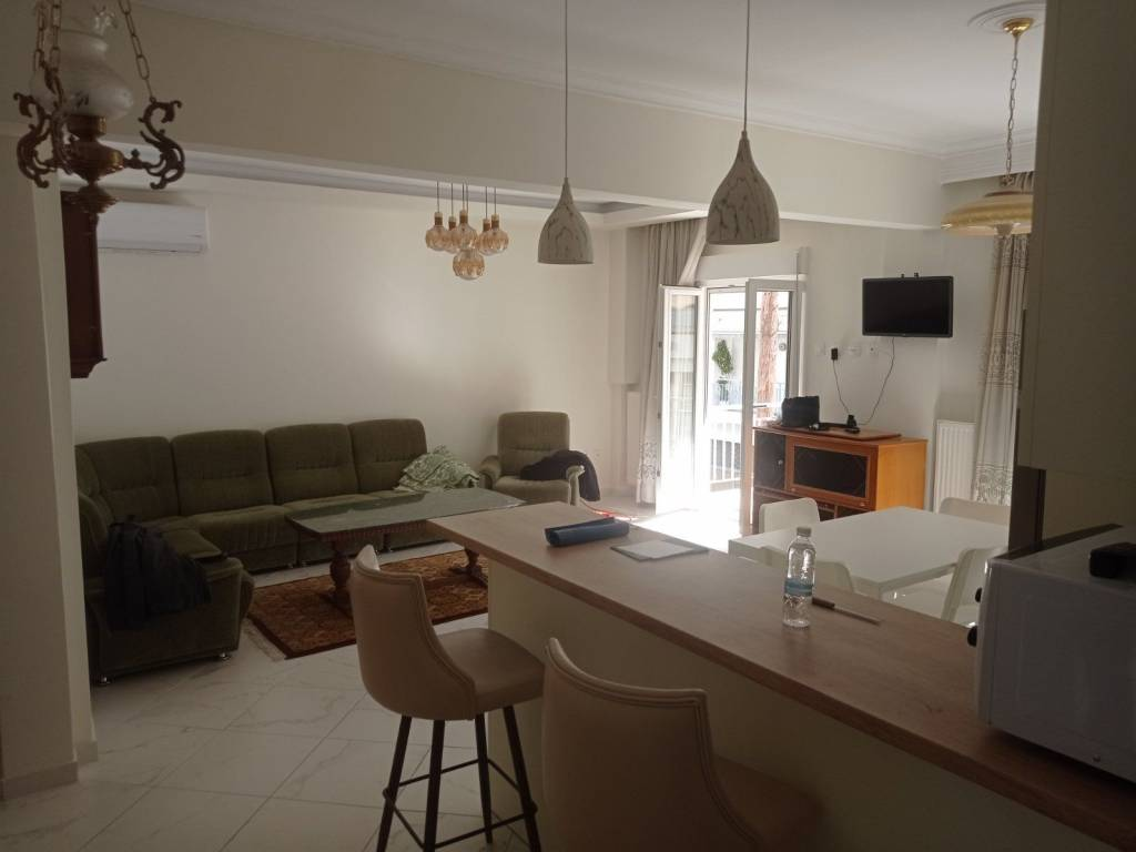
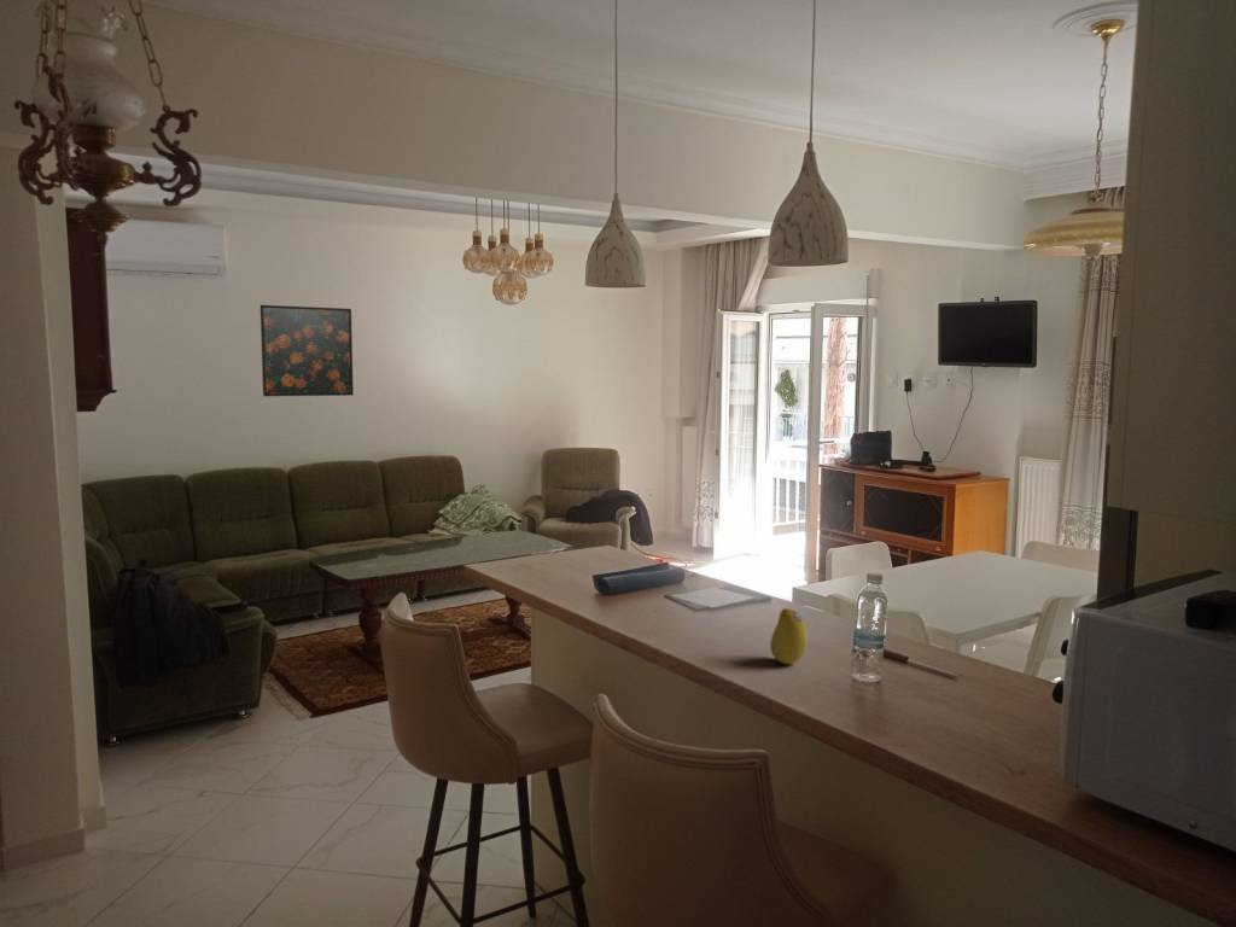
+ fruit (788, 635)
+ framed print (308, 351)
